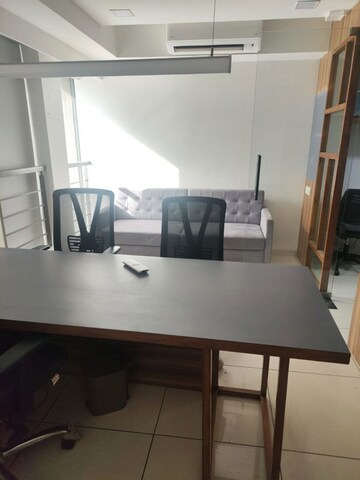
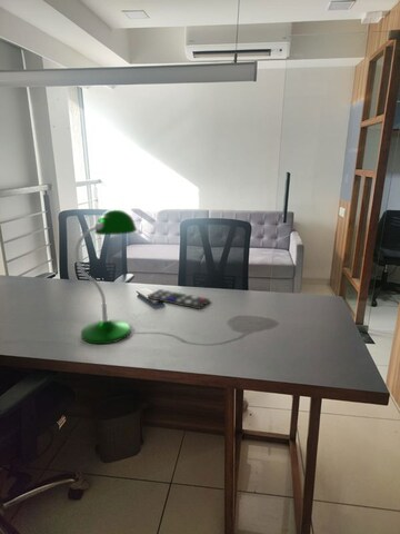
+ desk lamp (97, 283)
+ remote control (178, 298)
